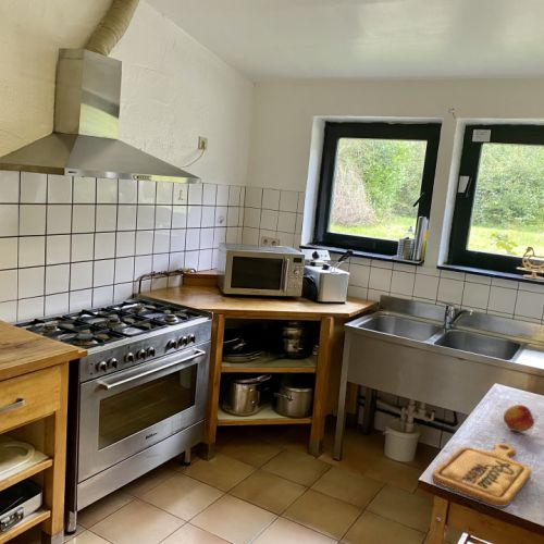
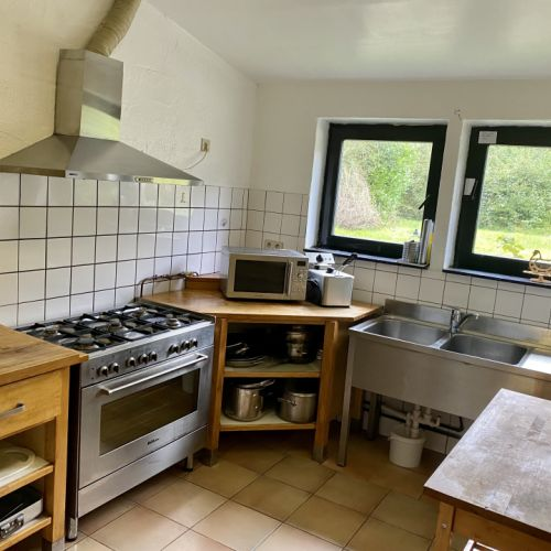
- fruit (518, 418)
- cutting board (487, 467)
